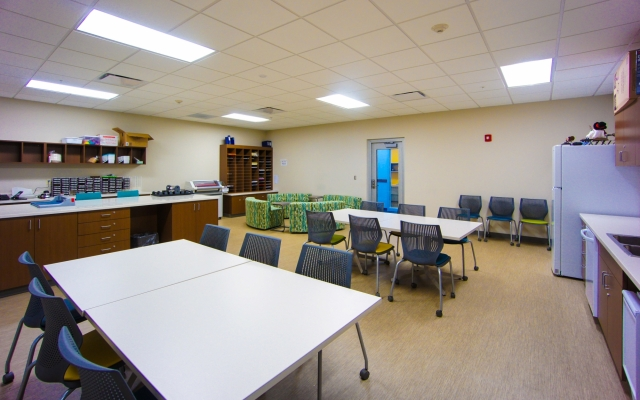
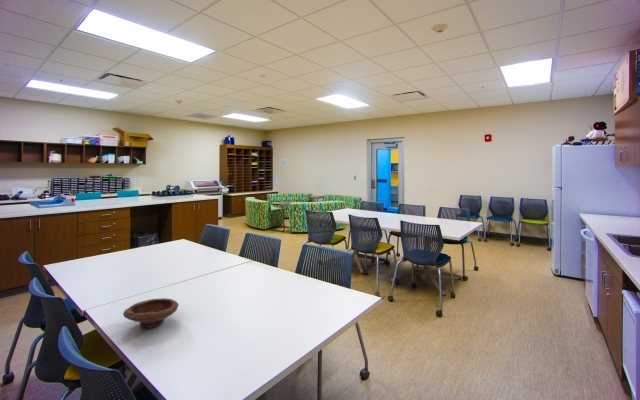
+ bowl (152, 314)
